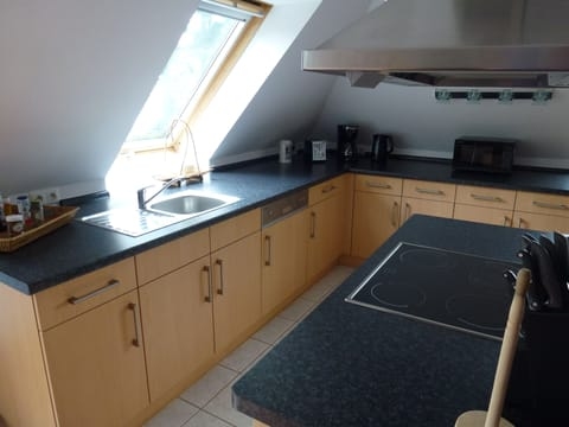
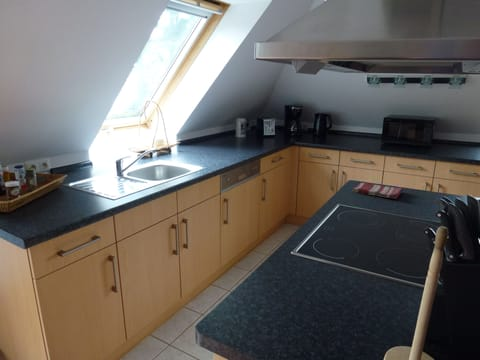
+ dish towel (377, 189)
